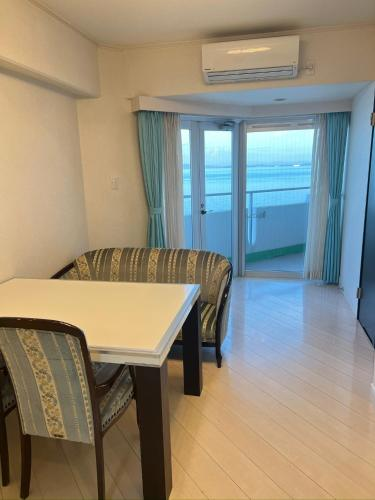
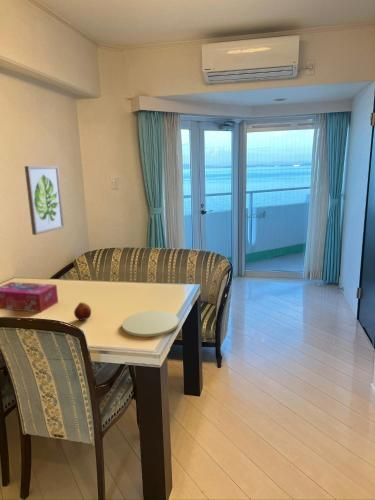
+ wall art (45, 199)
+ plate (148, 322)
+ fruit (82, 311)
+ tissue box (25, 296)
